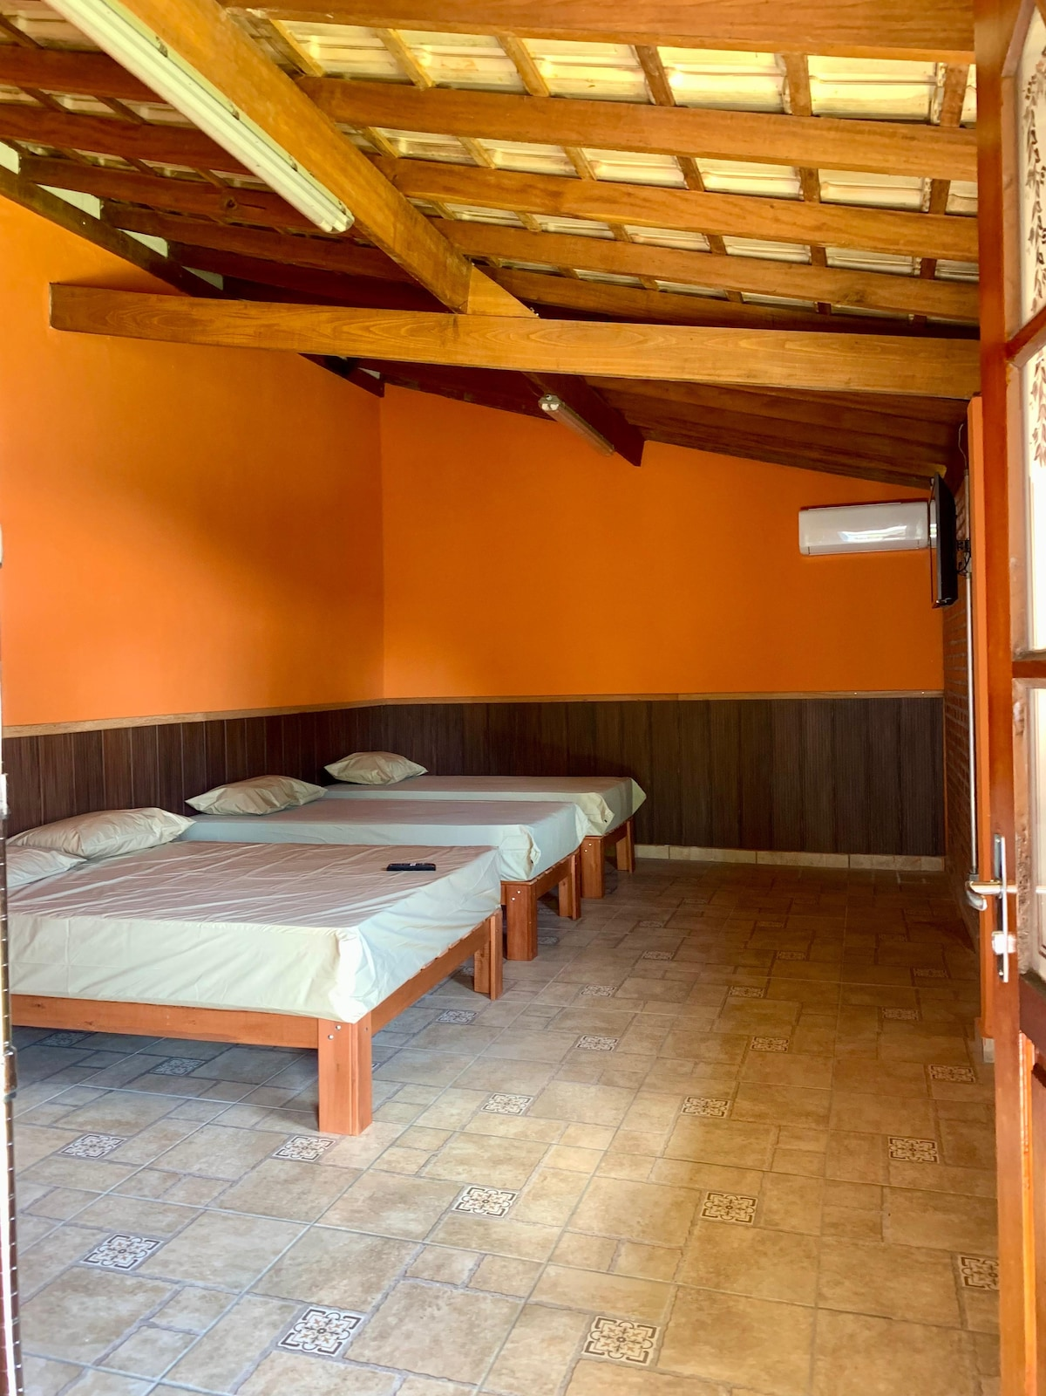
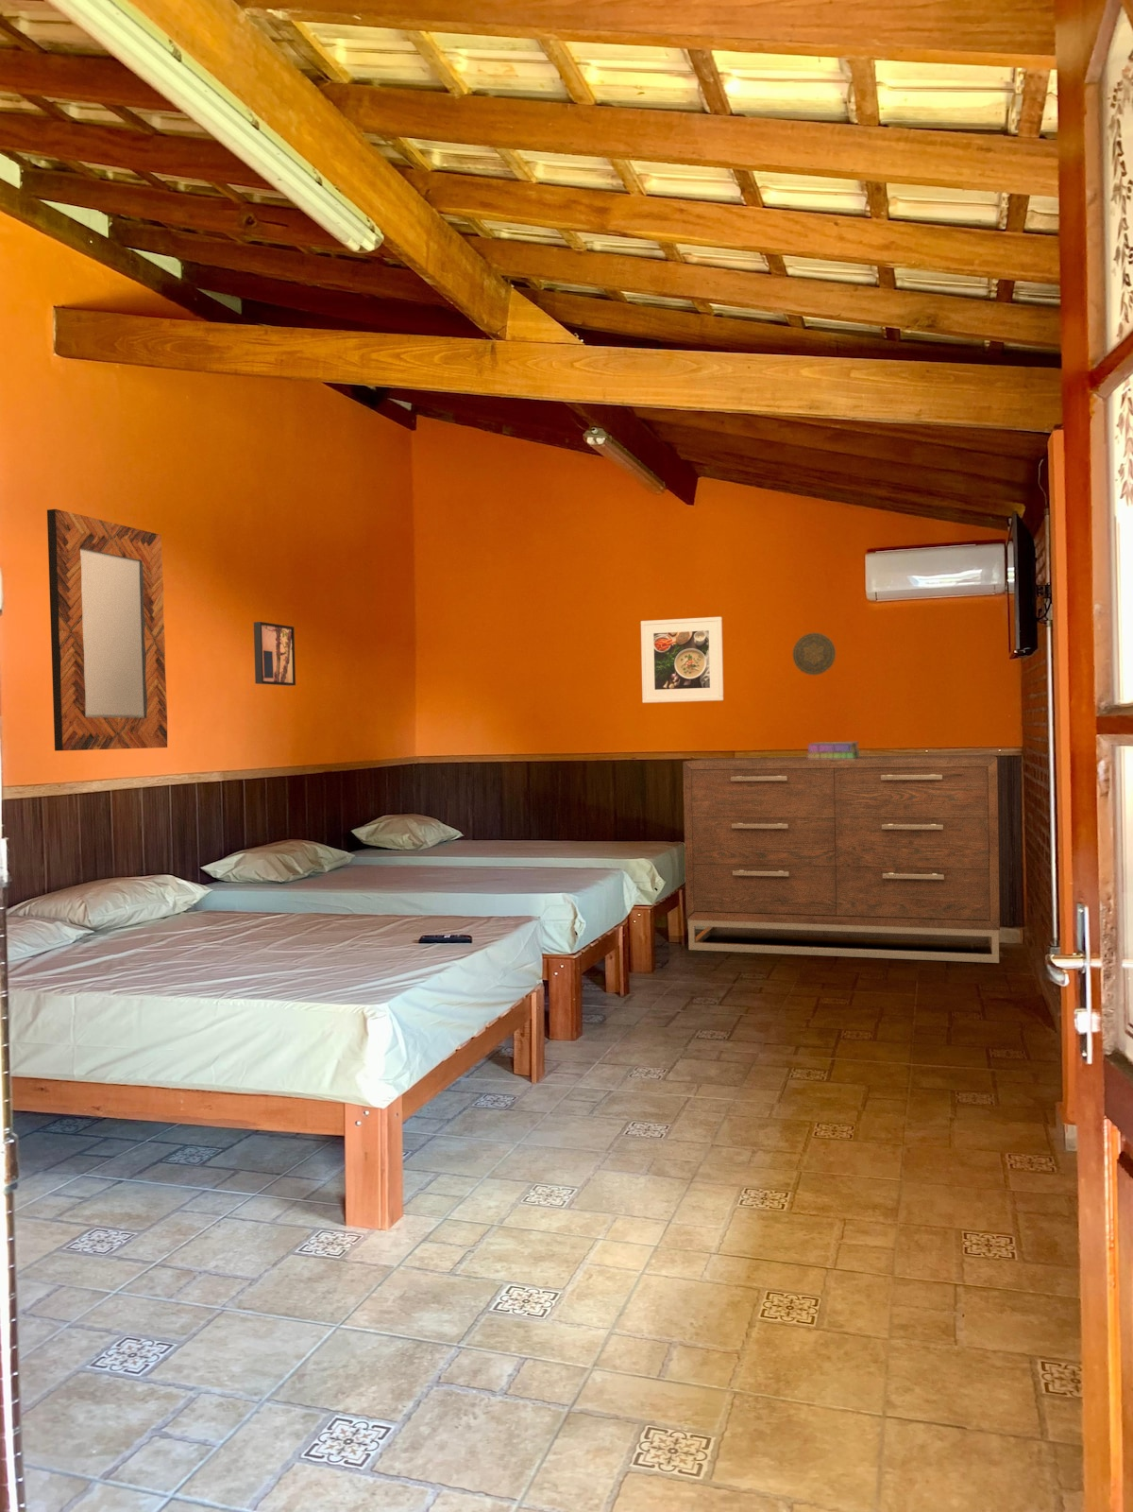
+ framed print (682, 660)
+ dresser (839, 852)
+ wall art (275, 654)
+ decorative plate (814, 652)
+ stack of books (834, 749)
+ home mirror (112, 636)
